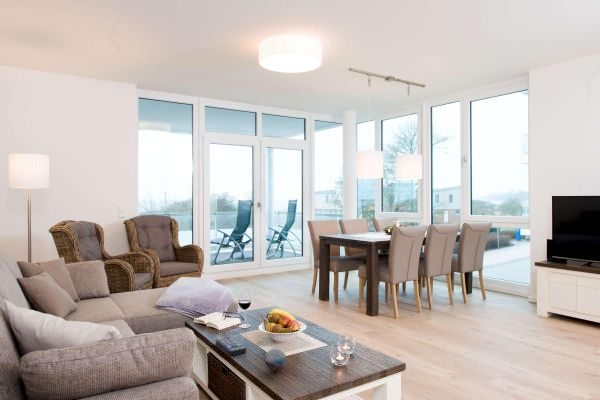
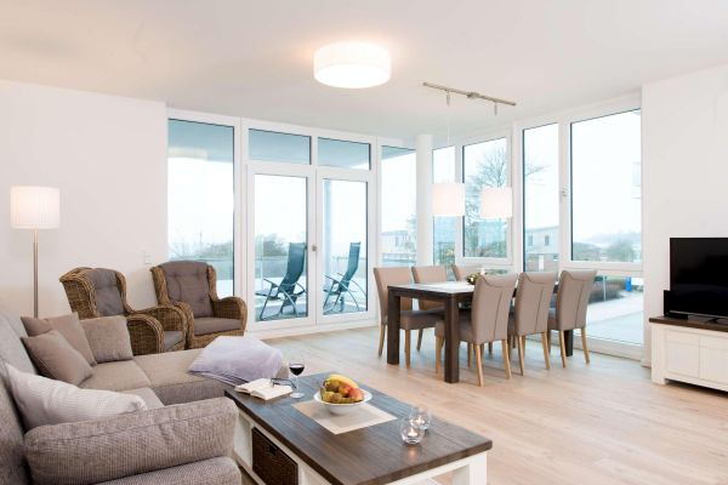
- decorative orb (275, 359)
- remote control (230, 345)
